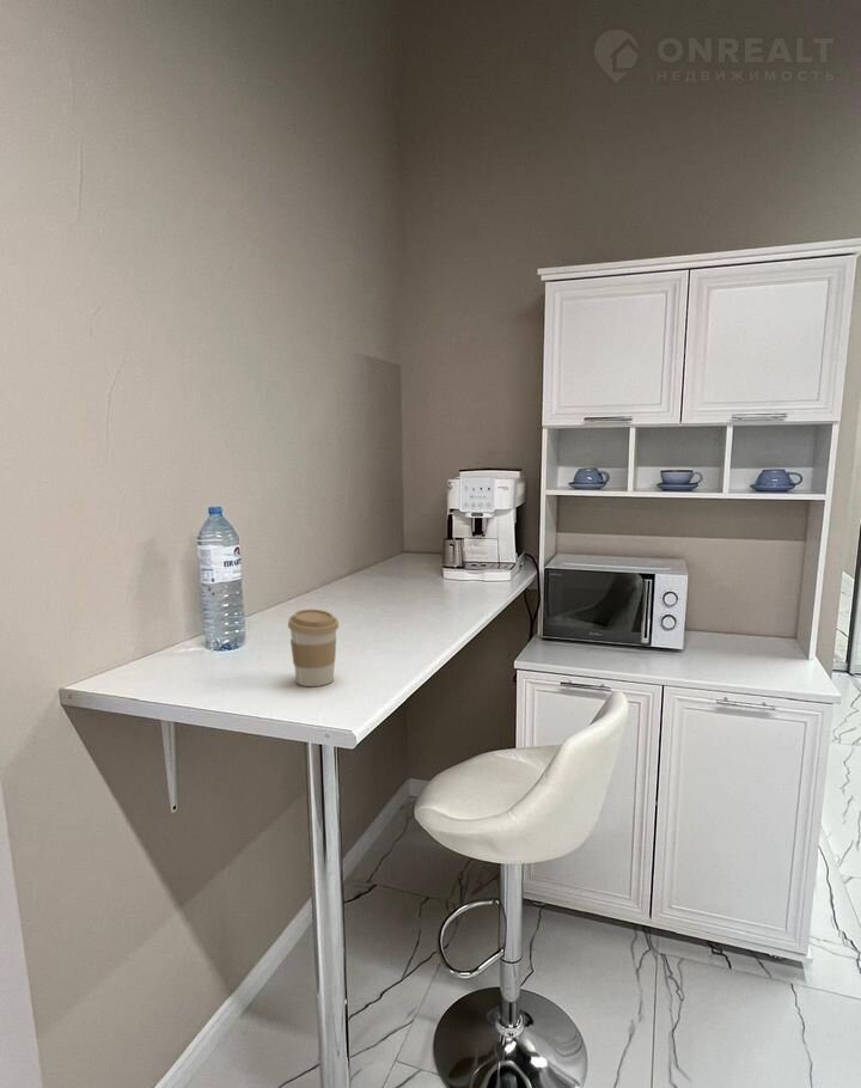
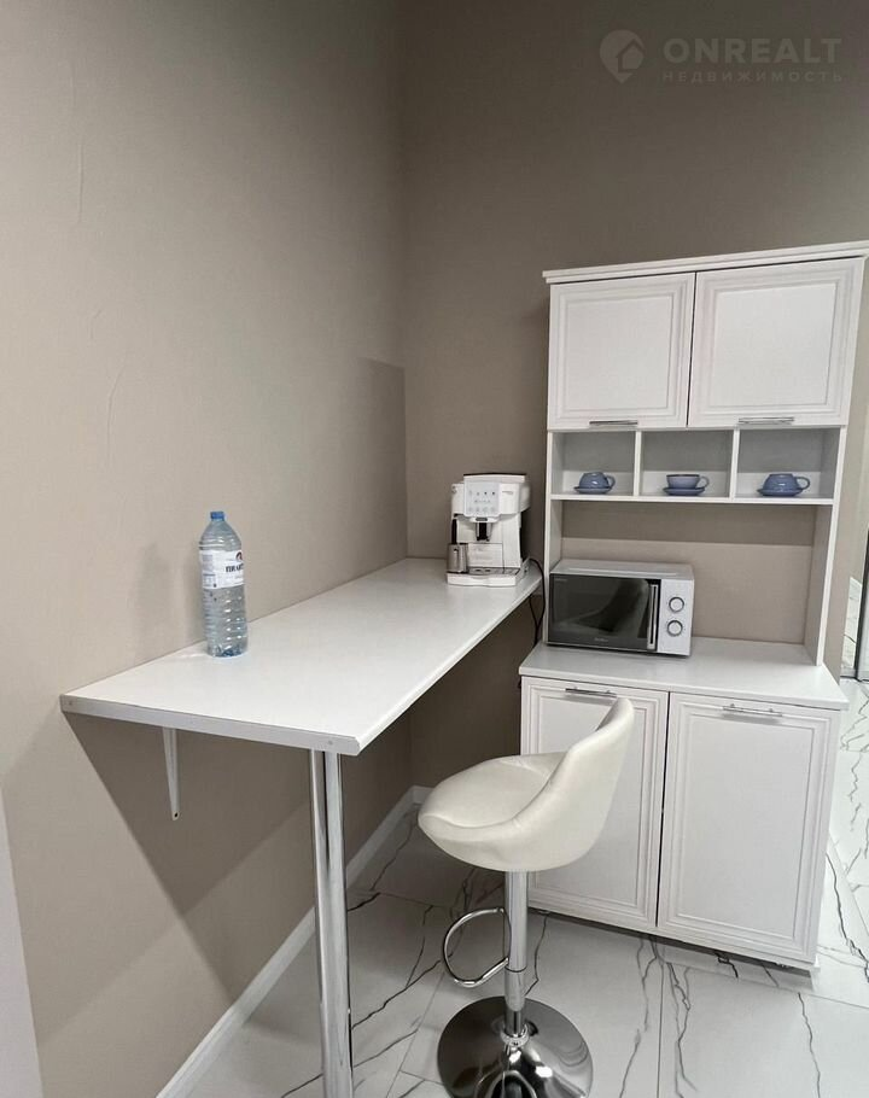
- coffee cup (313, 646)
